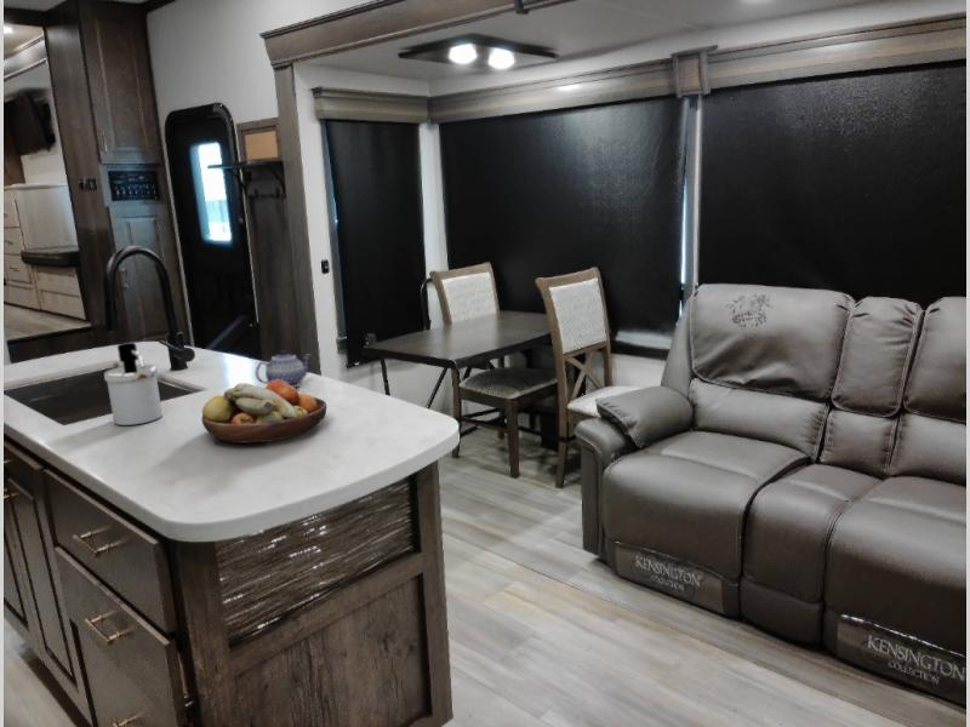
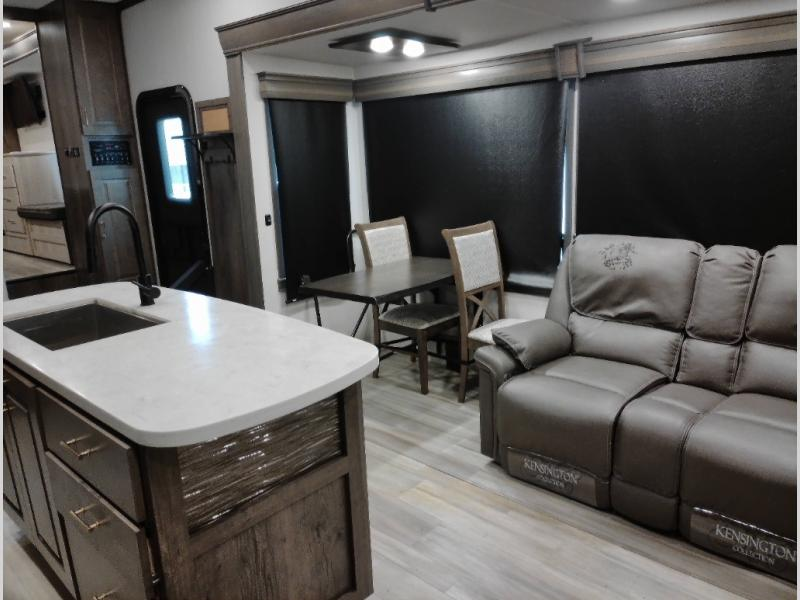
- fruit bowl (264, 405)
- teapot (284, 368)
- soap dispenser (136, 383)
